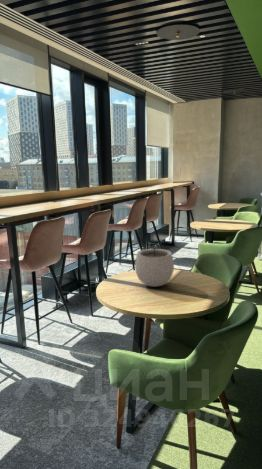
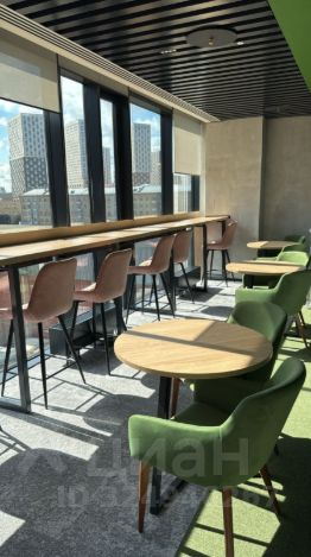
- plant pot (154, 261)
